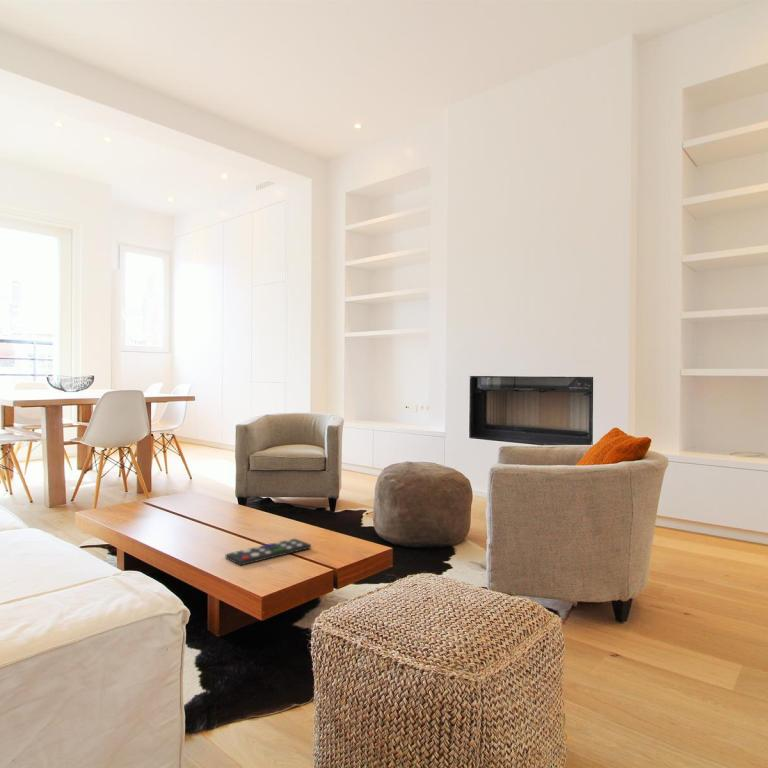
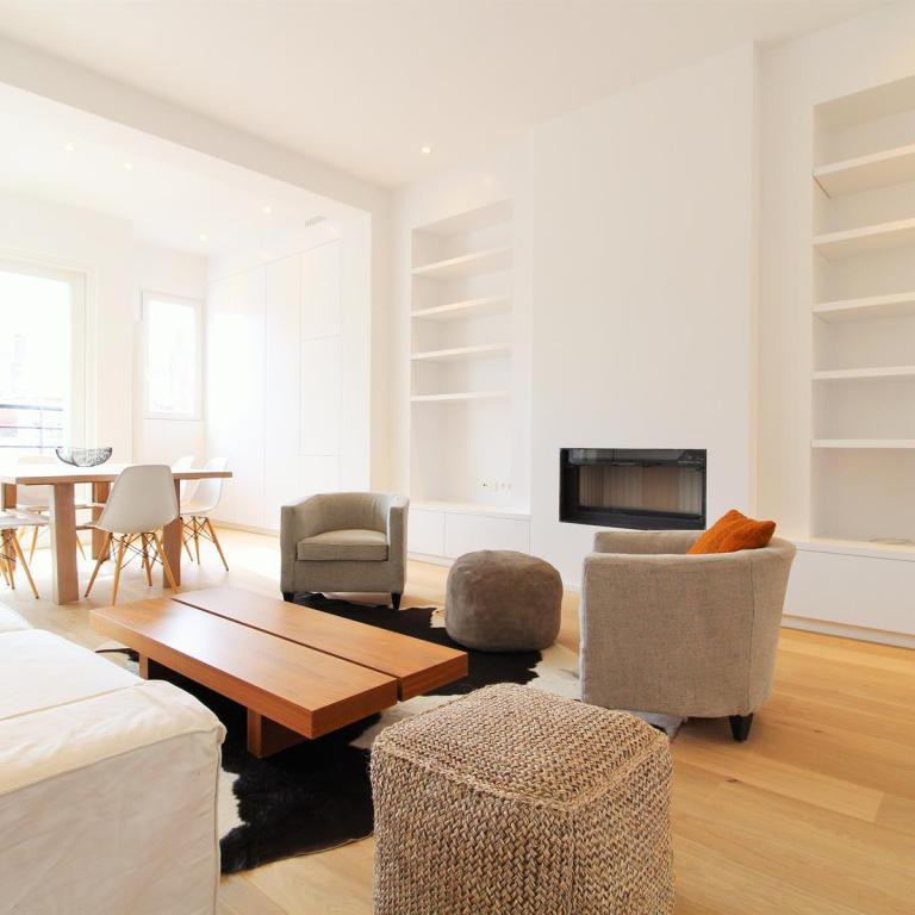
- remote control (269, 550)
